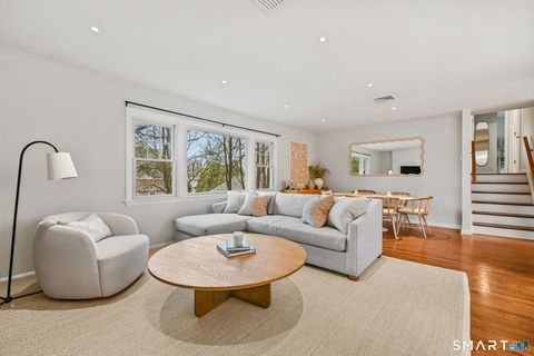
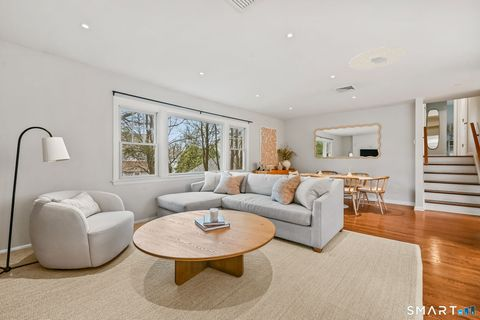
+ ceiling light (375, 57)
